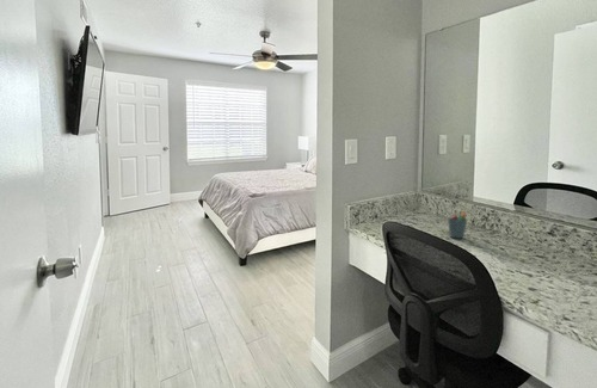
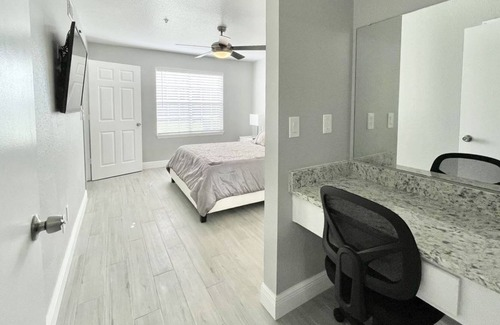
- pen holder (457, 222)
